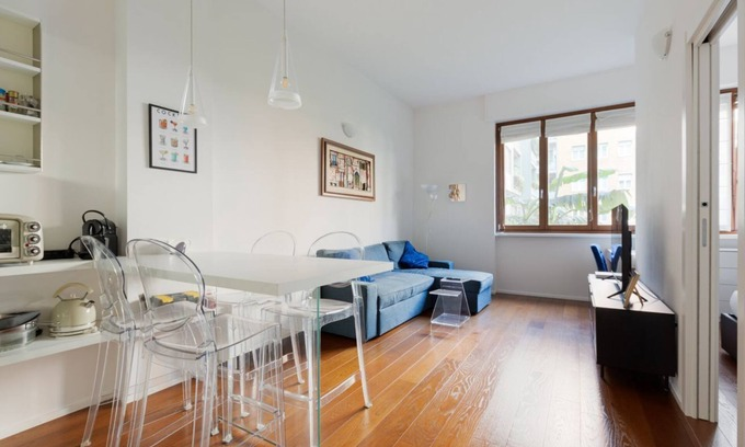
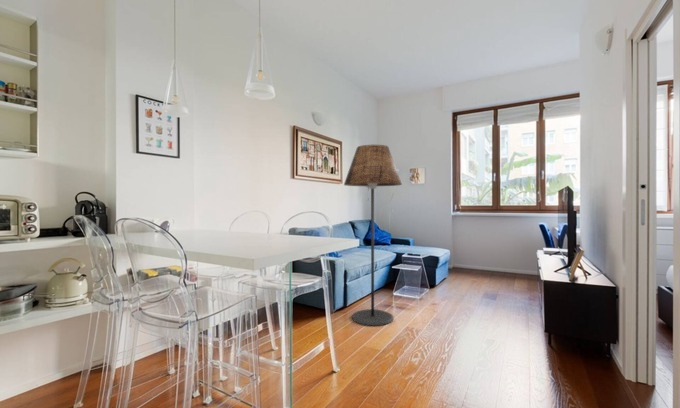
+ floor lamp (372, 232)
